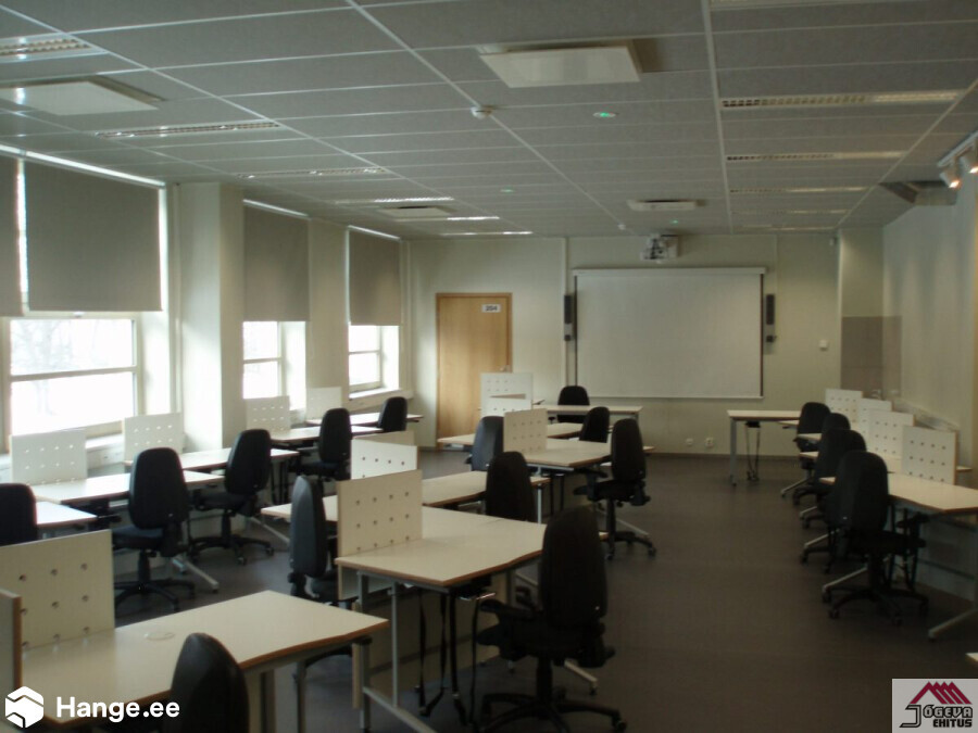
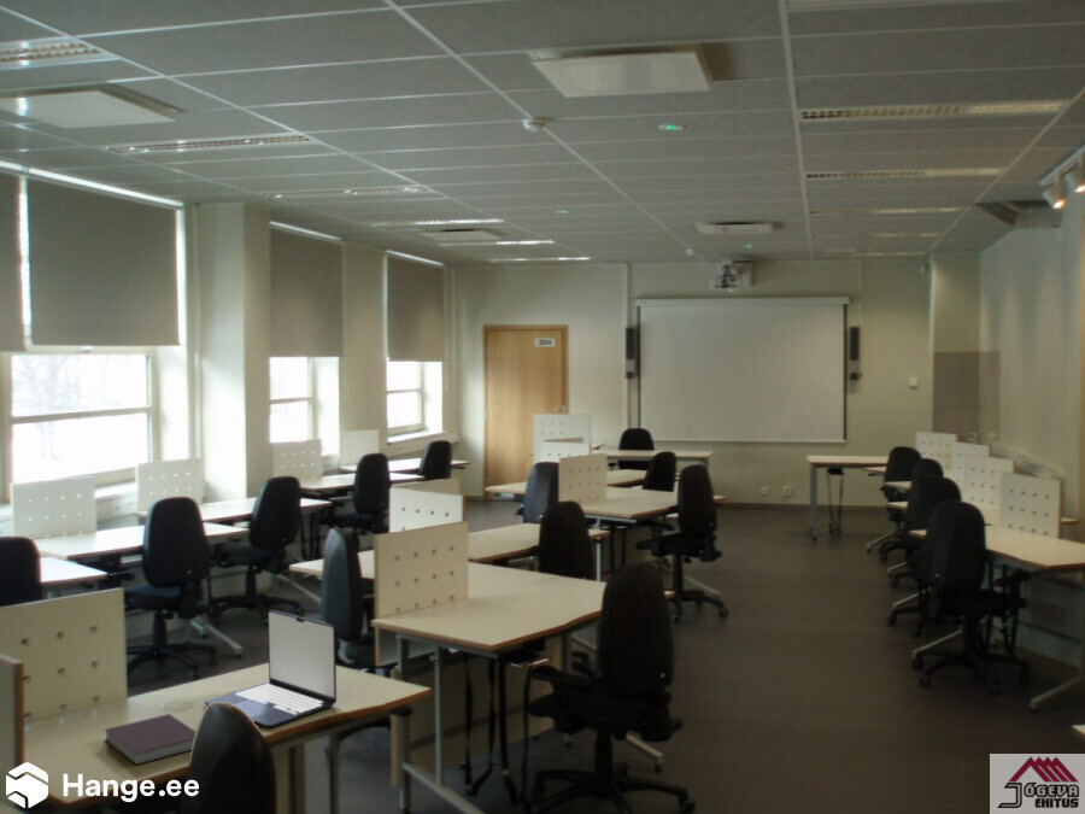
+ notebook (153, 738)
+ laptop (269, 664)
